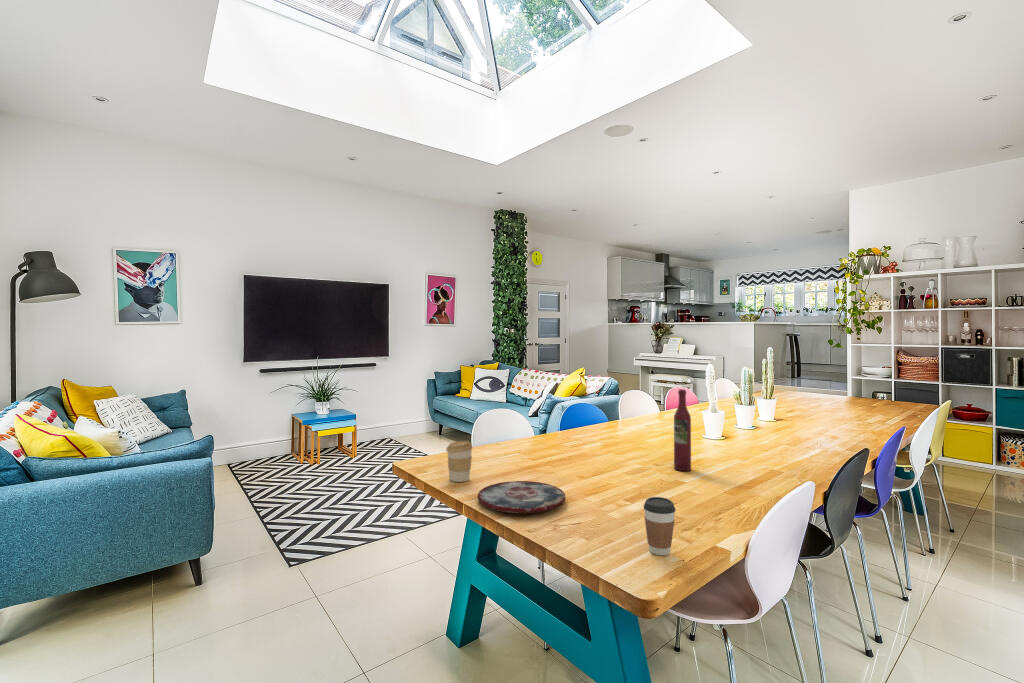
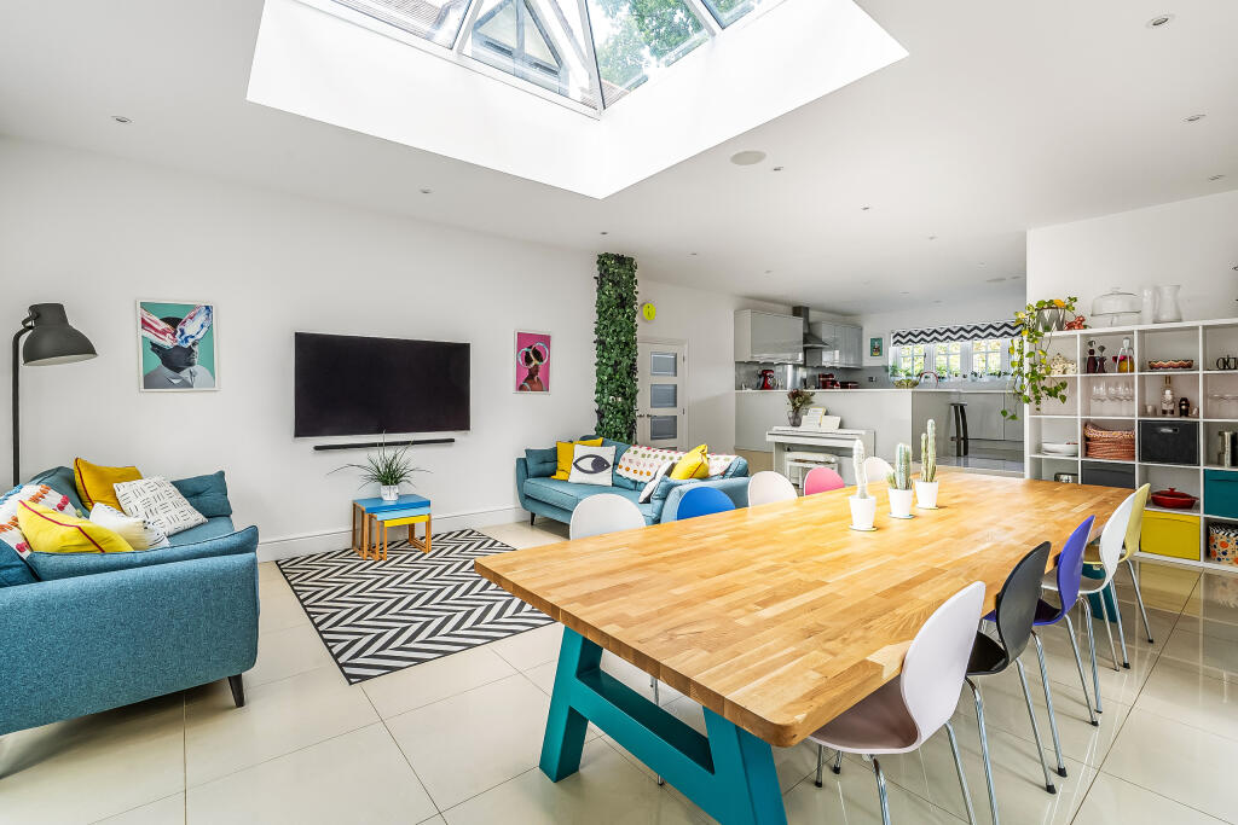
- coffee cup (659, 526)
- wine bottle (682, 429)
- coffee cup (459, 460)
- plate (521, 496)
